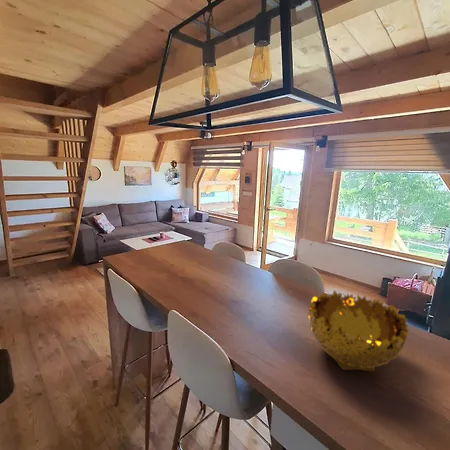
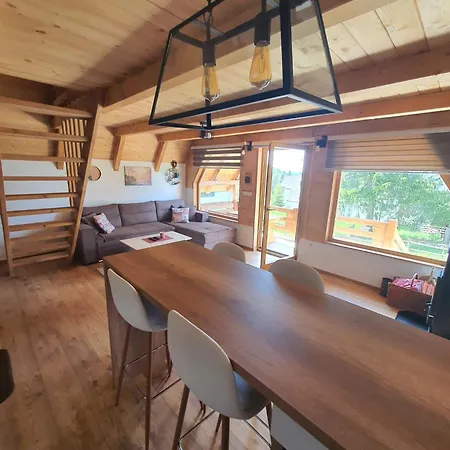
- decorative bowl (352, 333)
